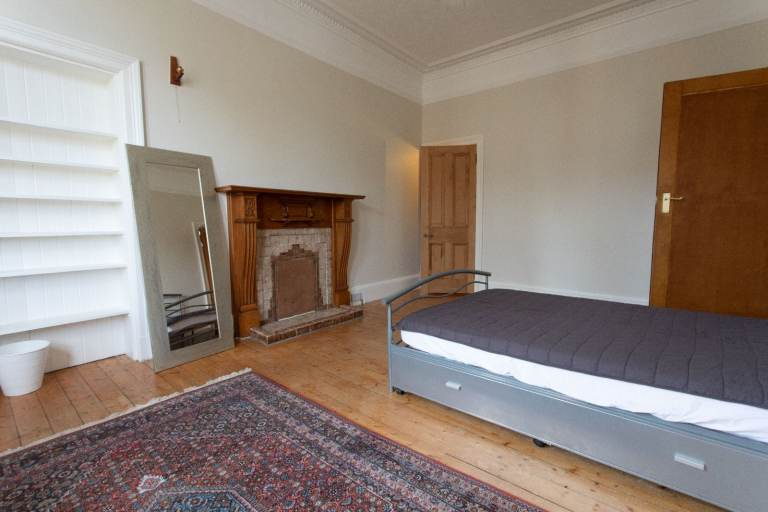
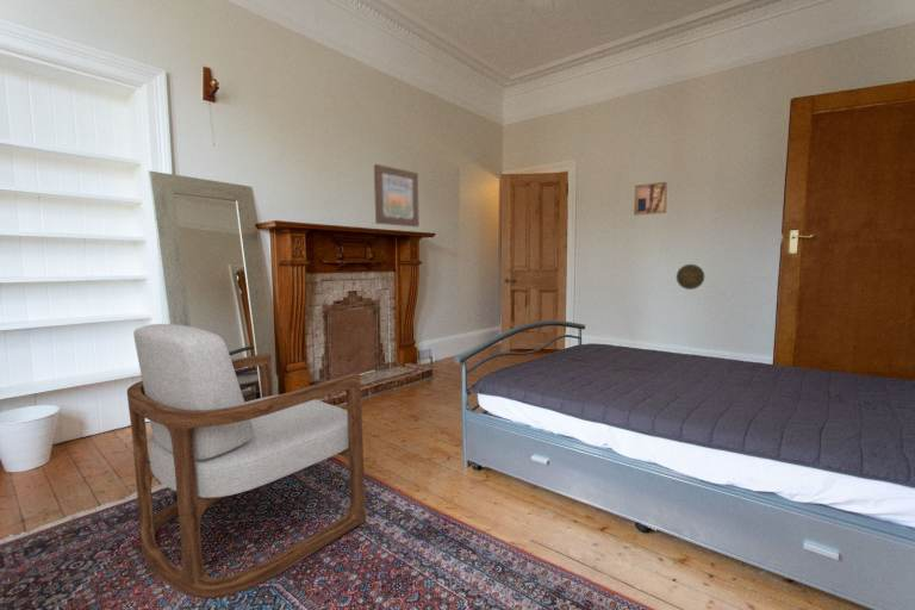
+ decorative plate (690, 276)
+ armchair (249, 422)
+ wall art (649, 199)
+ wall art (397, 197)
